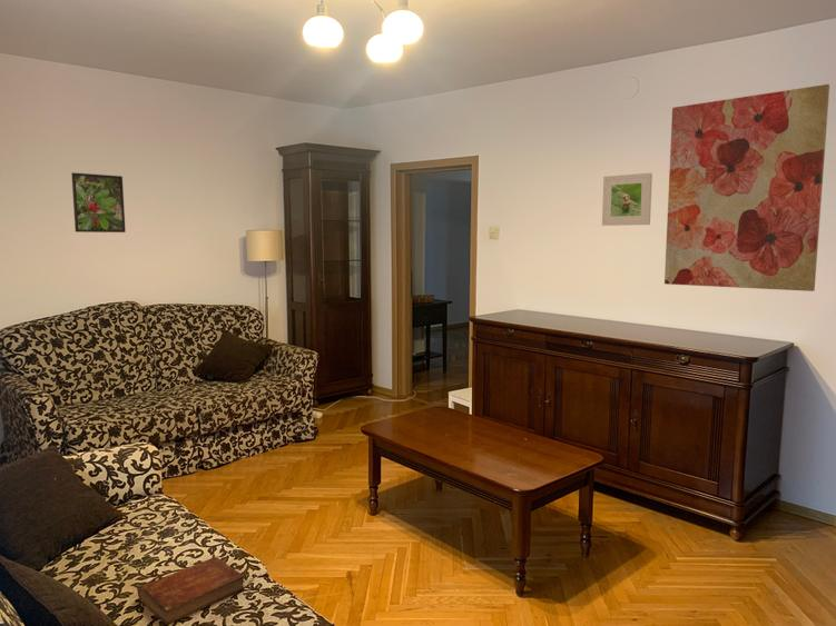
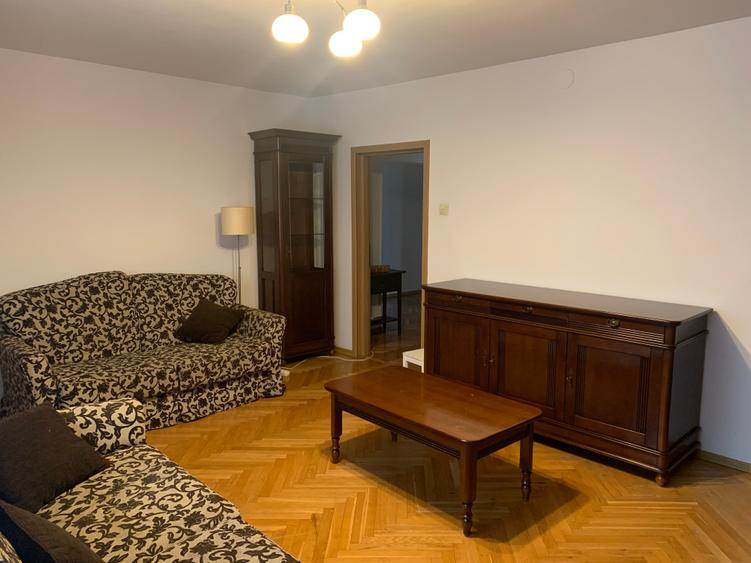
- bible (191, 587)
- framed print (626, 200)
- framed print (99, 203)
- wall art (739, 193)
